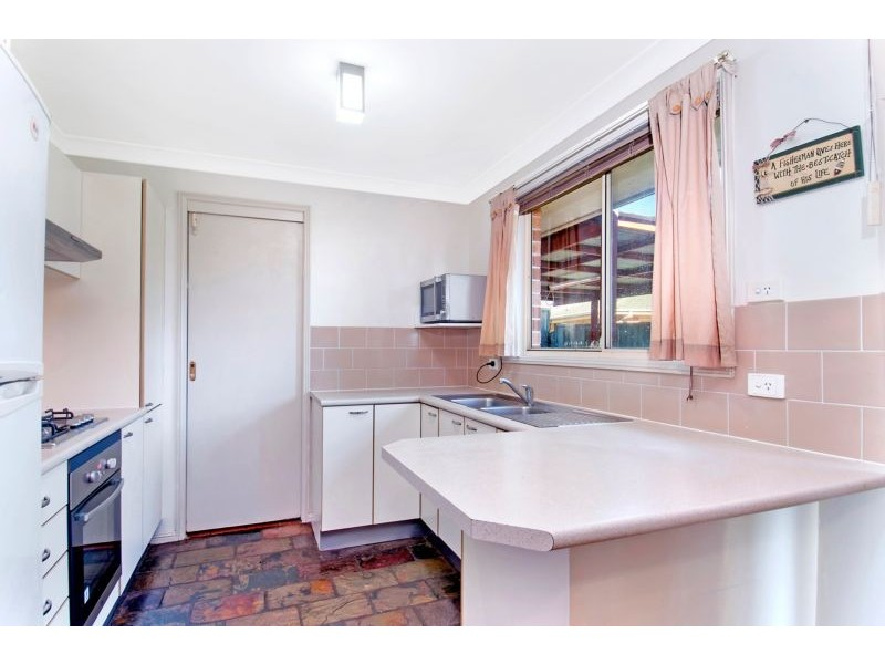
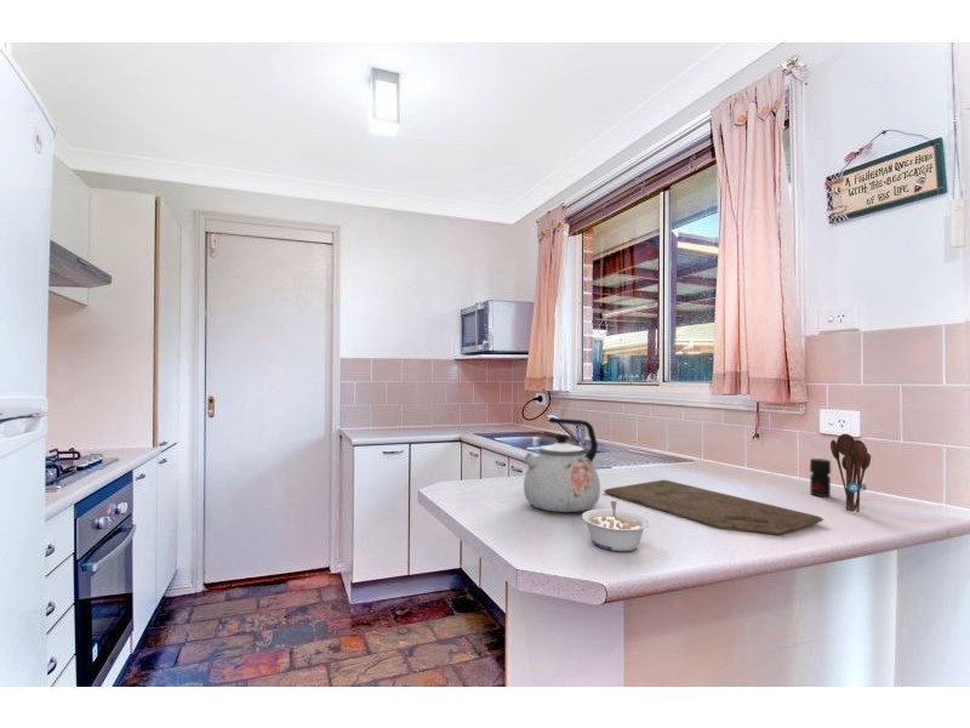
+ kettle (560, 462)
+ cutting board (702, 504)
+ jar (820, 477)
+ legume (612, 527)
+ utensil holder (850, 472)
